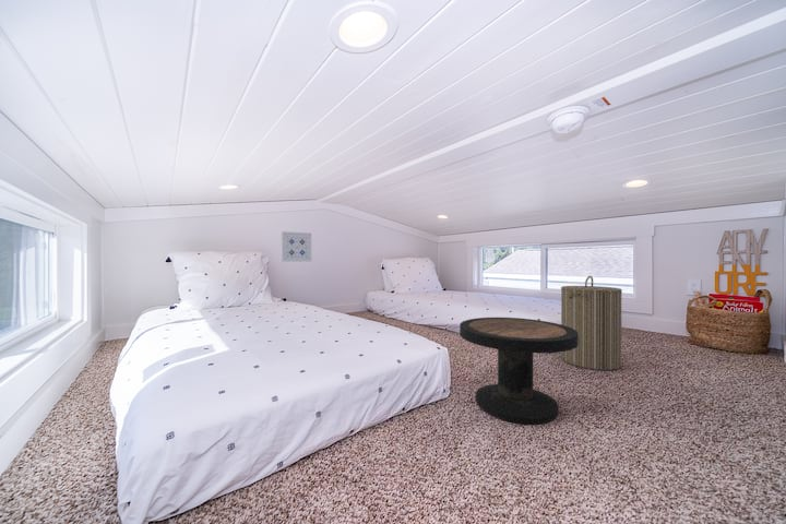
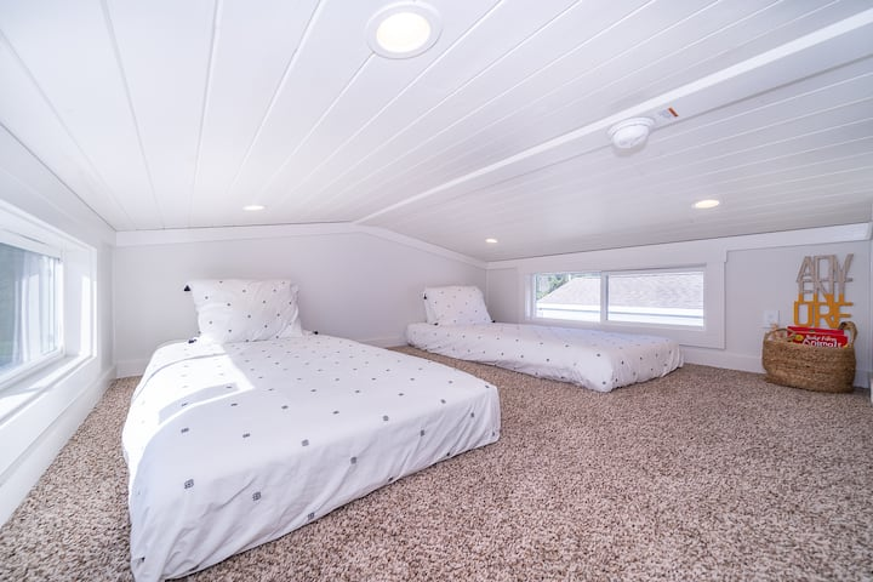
- laundry hamper (590, 319)
- side table (514, 365)
- wall art (297, 247)
